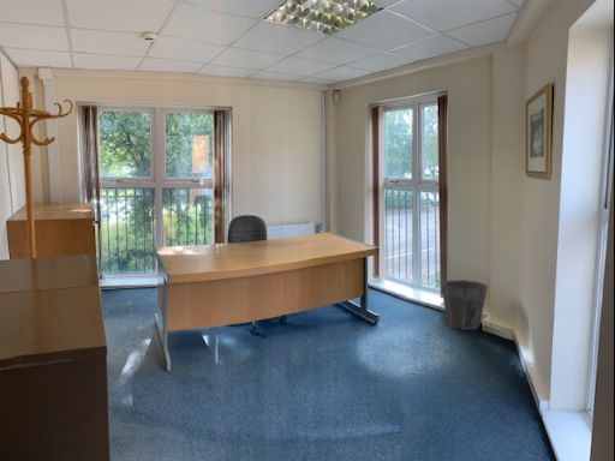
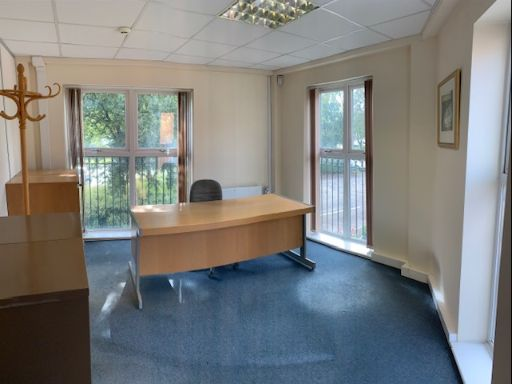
- waste bin (462, 305)
